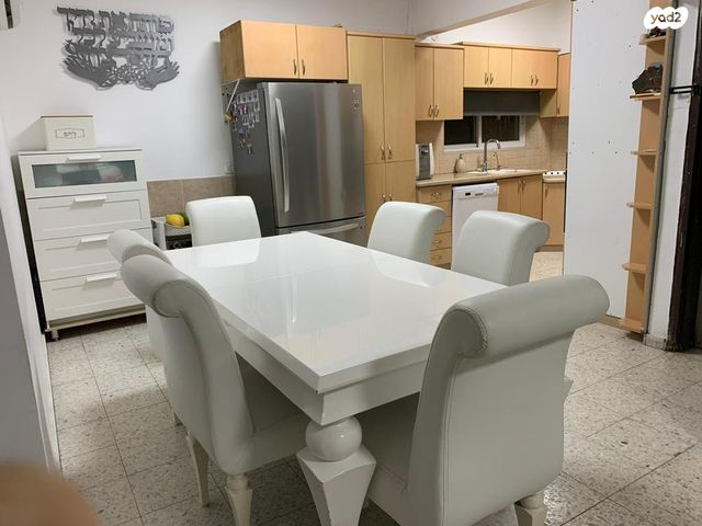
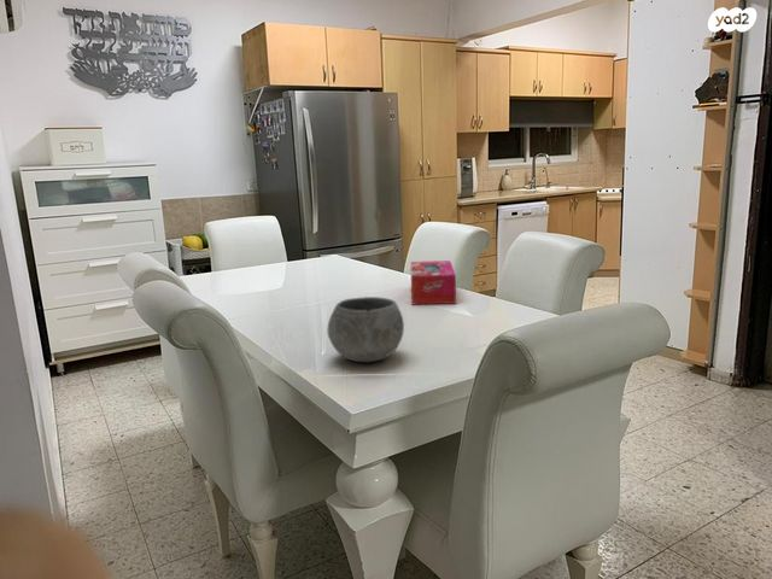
+ bowl (365, 331)
+ tissue box (432, 281)
